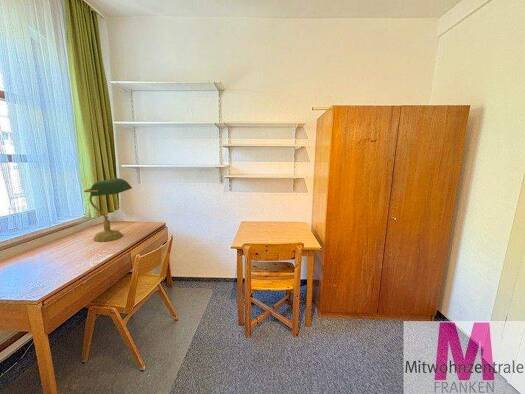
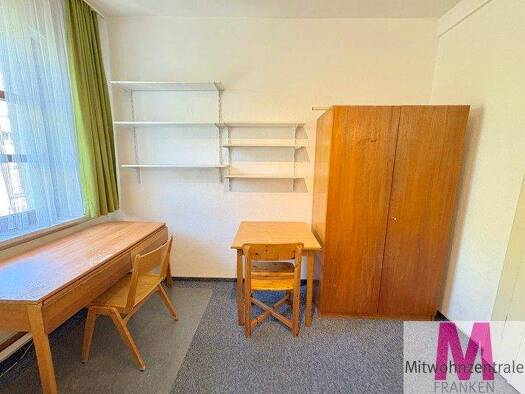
- desk lamp (104, 214)
